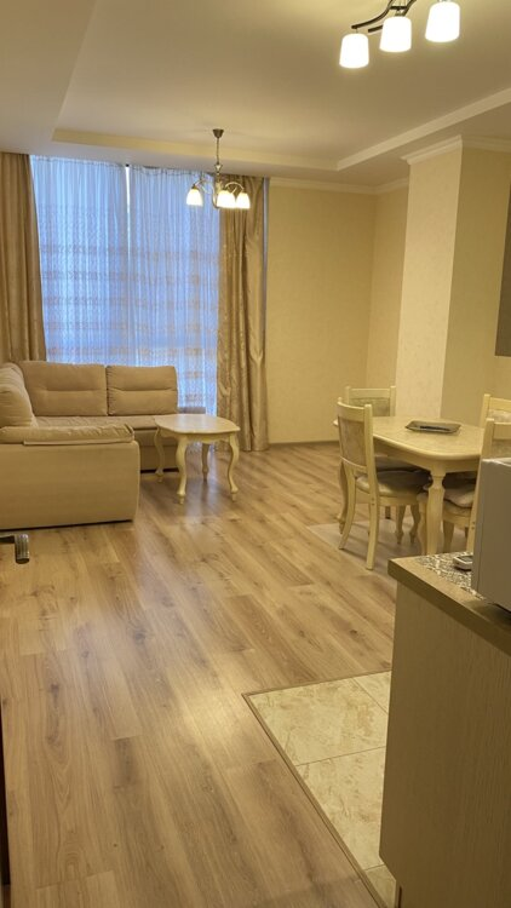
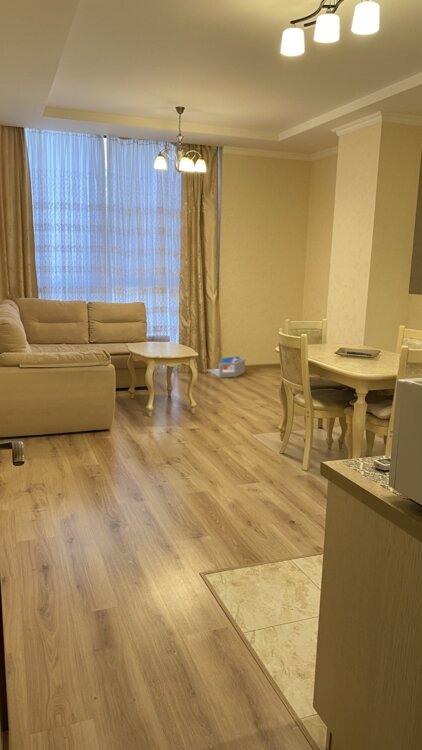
+ storage bin (228, 366)
